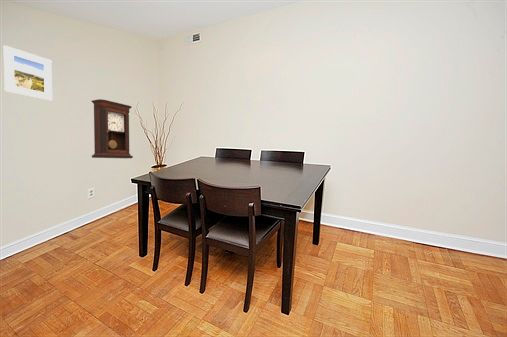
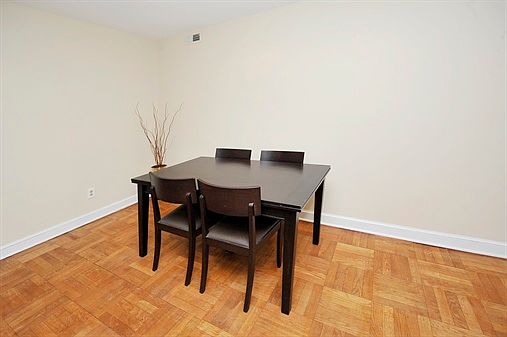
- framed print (29, 74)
- pendulum clock (114, 130)
